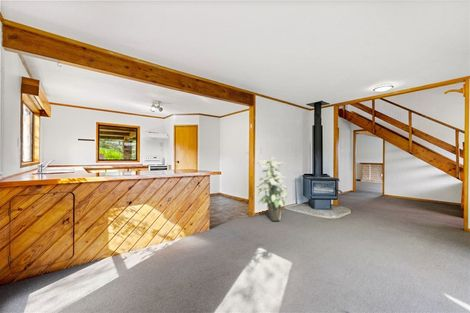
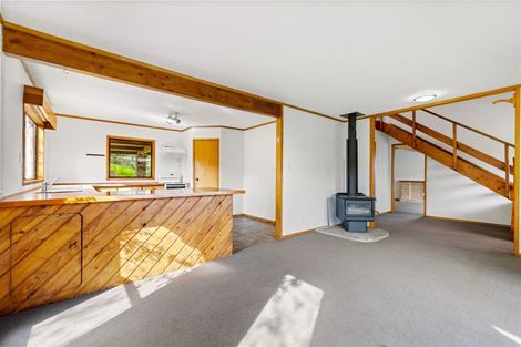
- indoor plant (271, 188)
